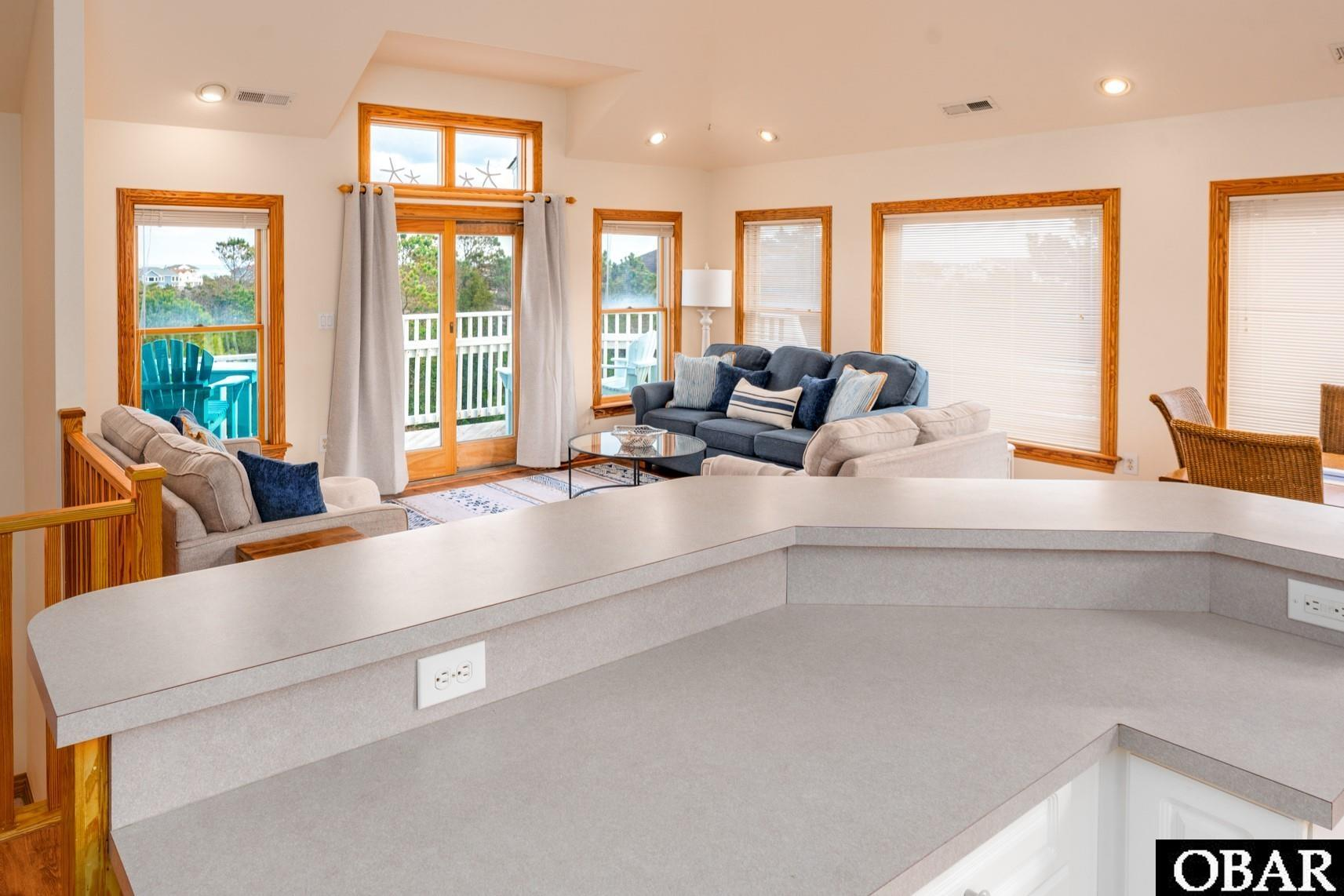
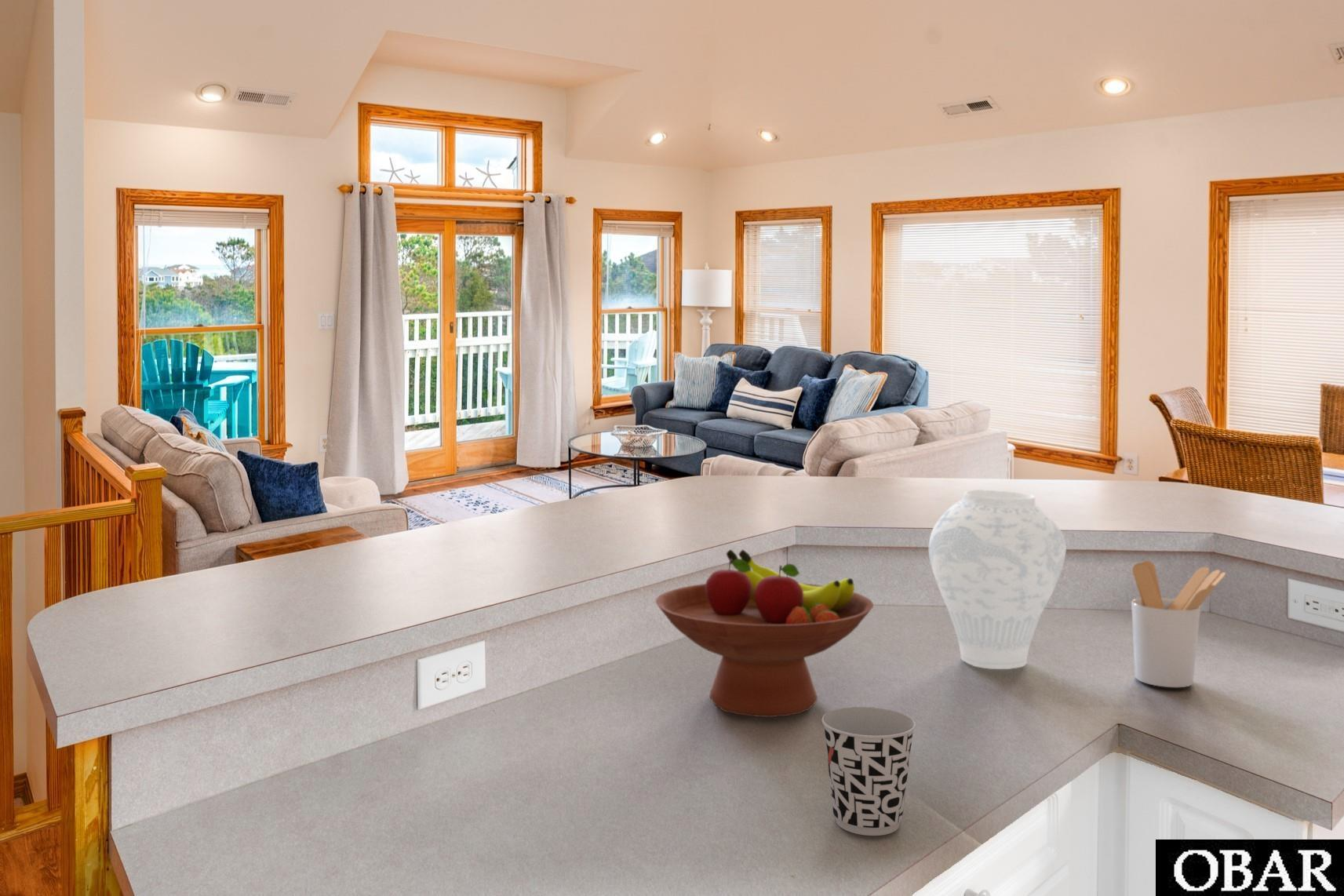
+ cup (868, 771)
+ utensil holder (1178, 622)
+ vase (996, 577)
+ fruit bowl (763, 632)
